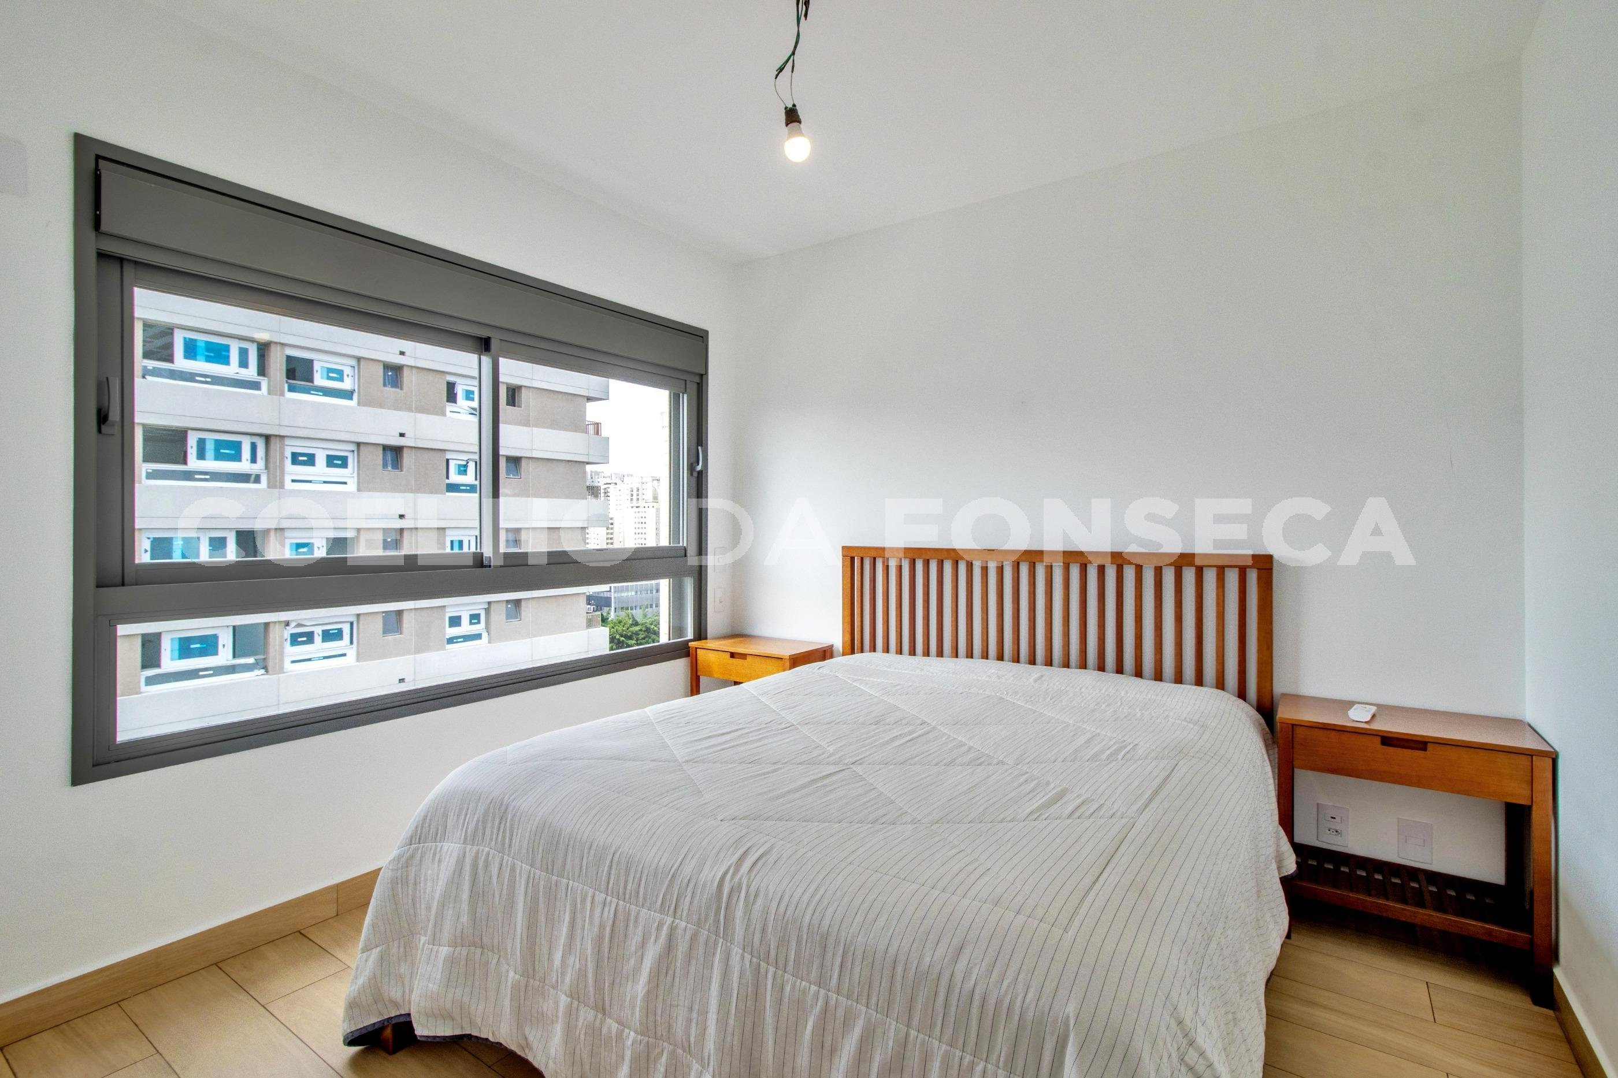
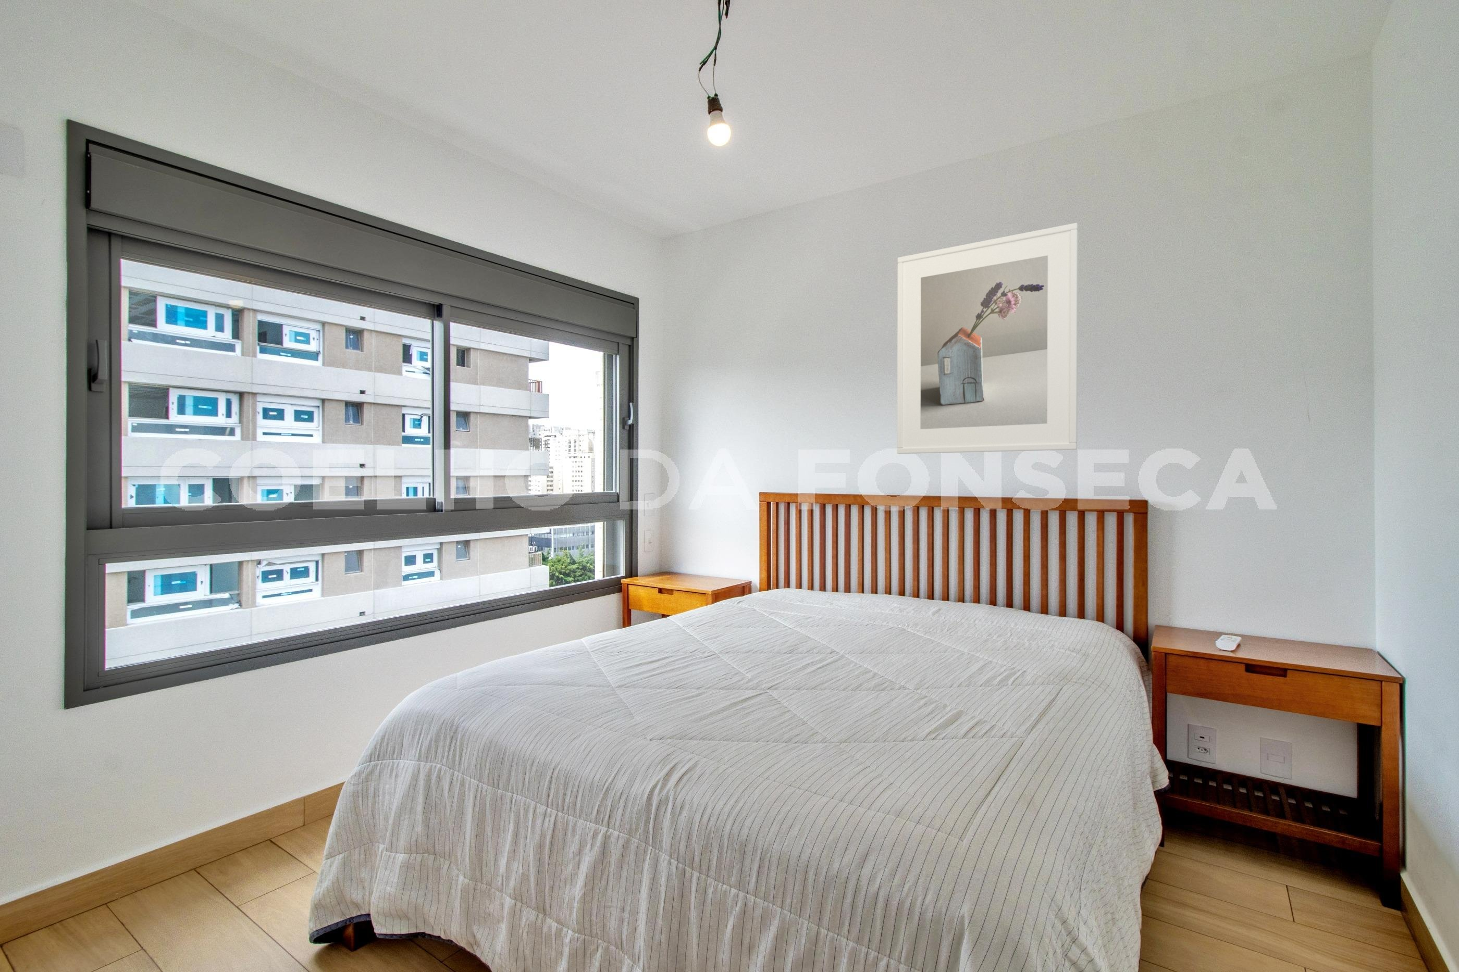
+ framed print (981, 347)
